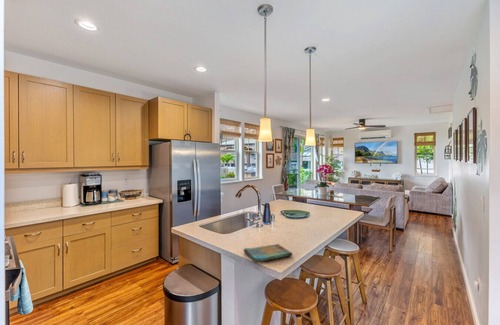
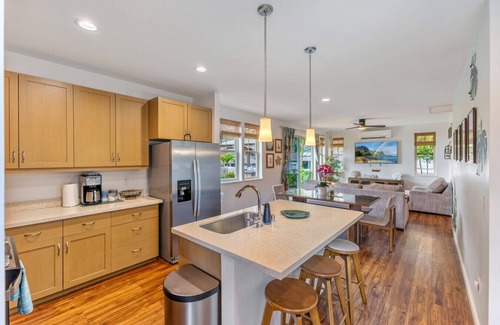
- dish towel (267, 251)
